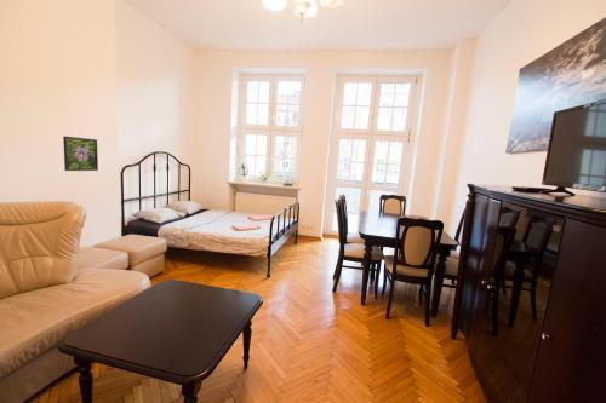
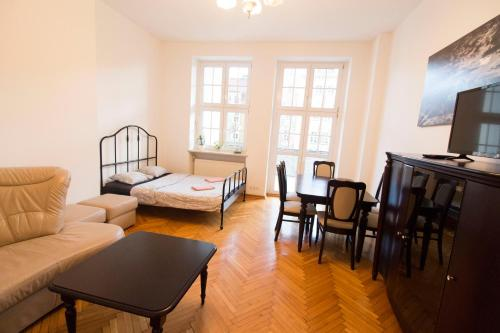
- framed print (81, 154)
